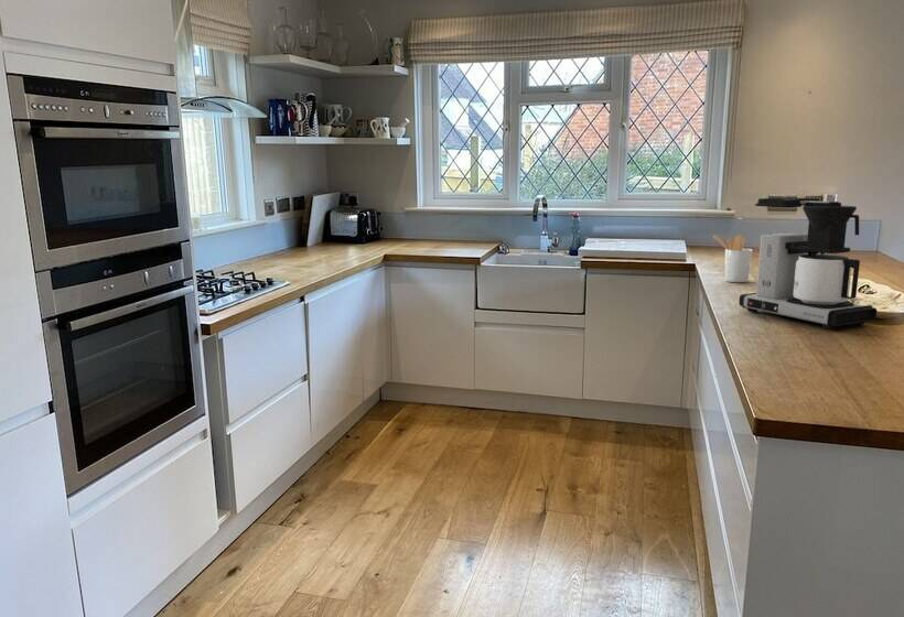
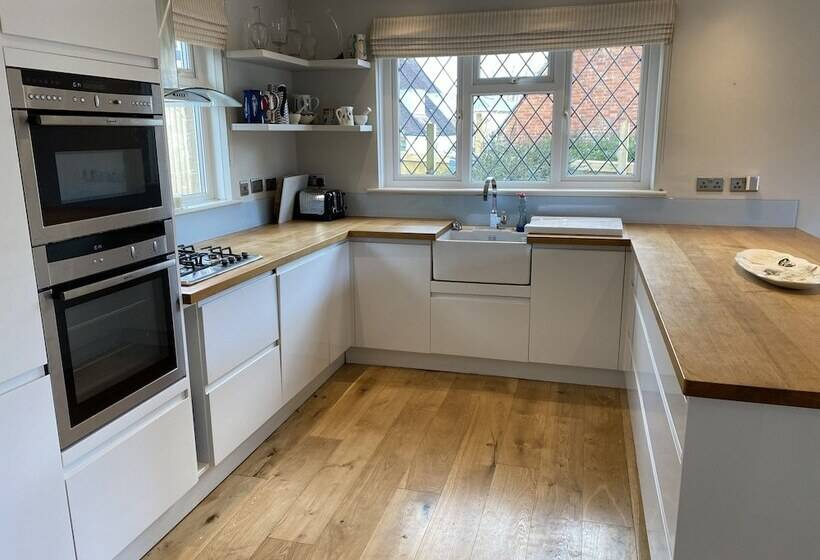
- coffee maker (808, 259)
- utensil holder (731, 257)
